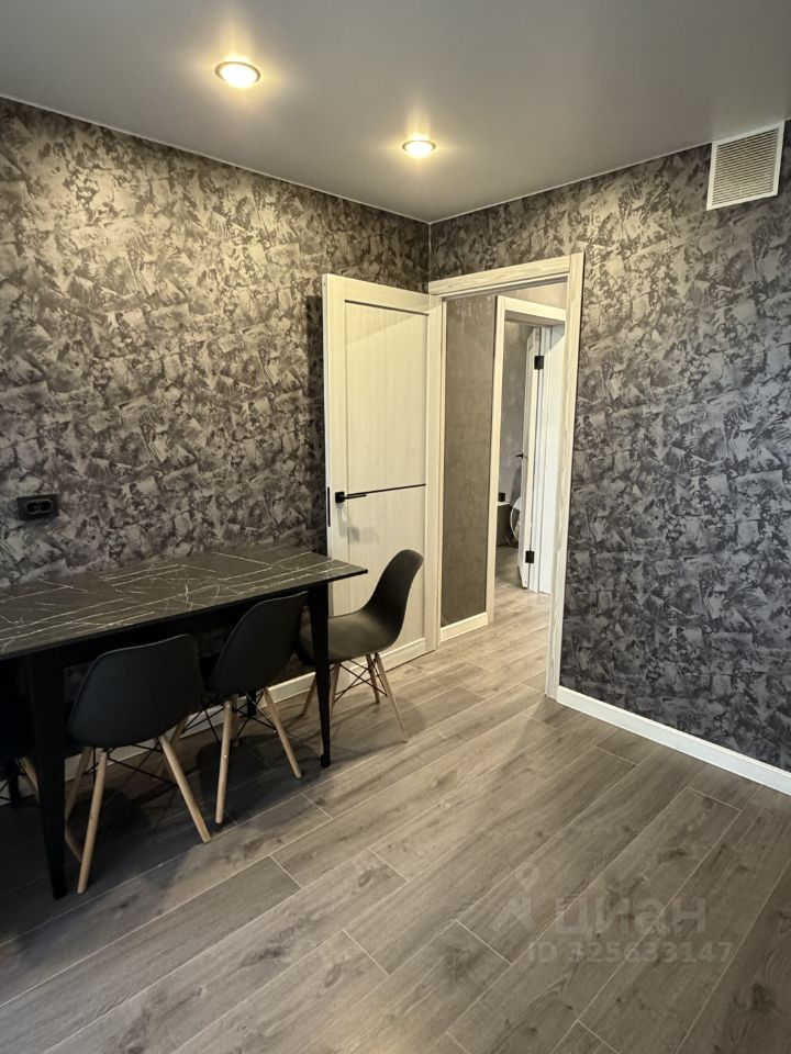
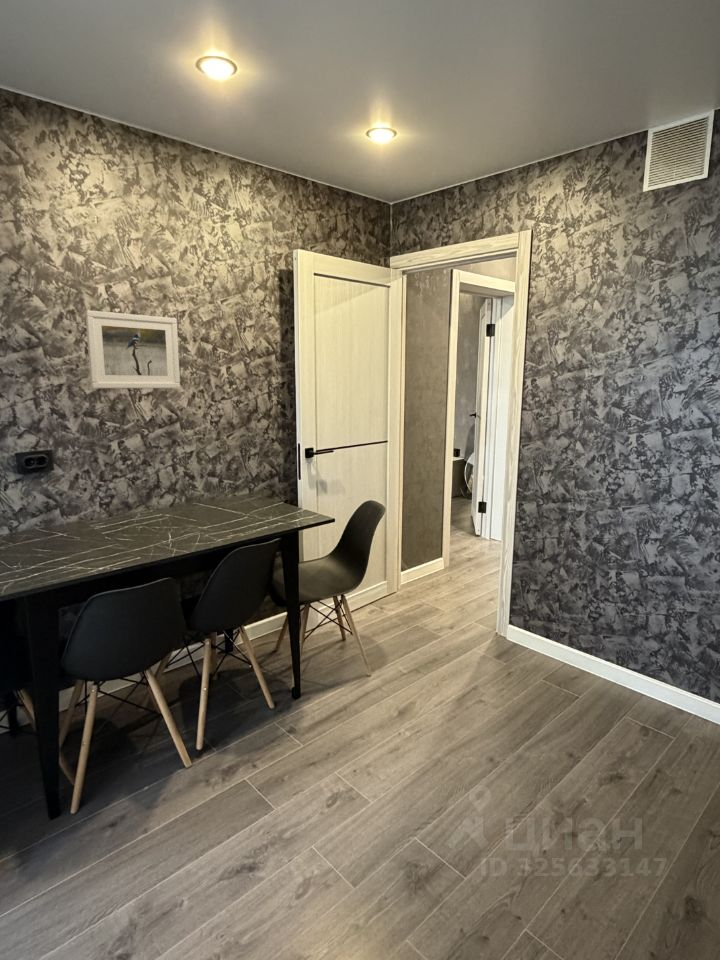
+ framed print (135, 351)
